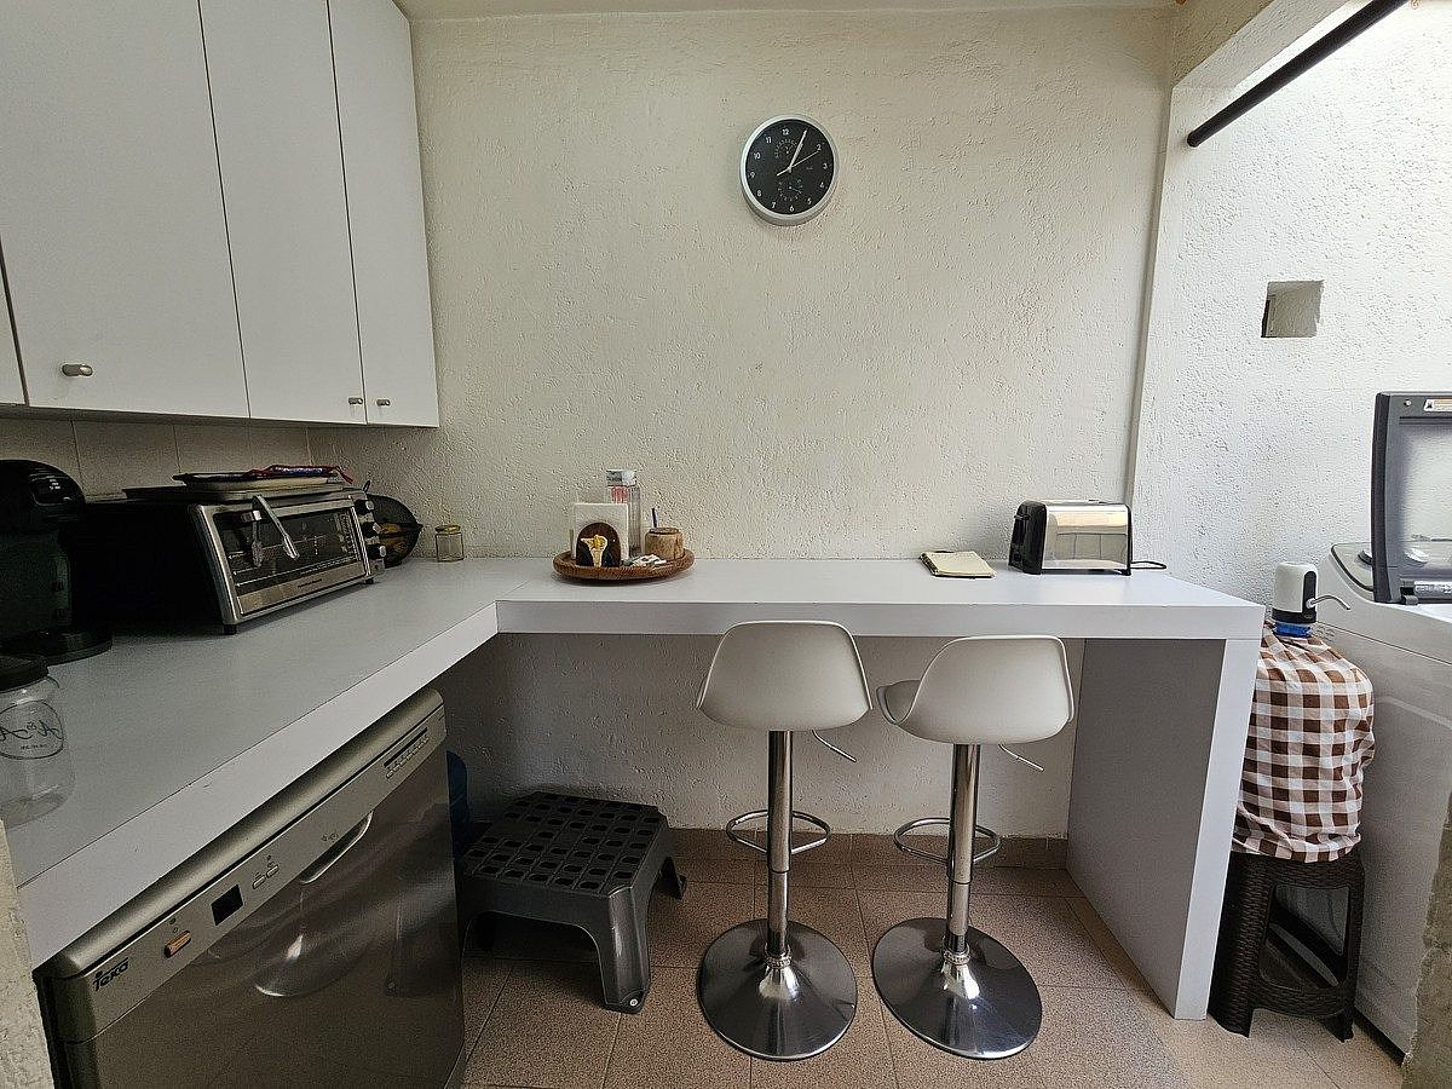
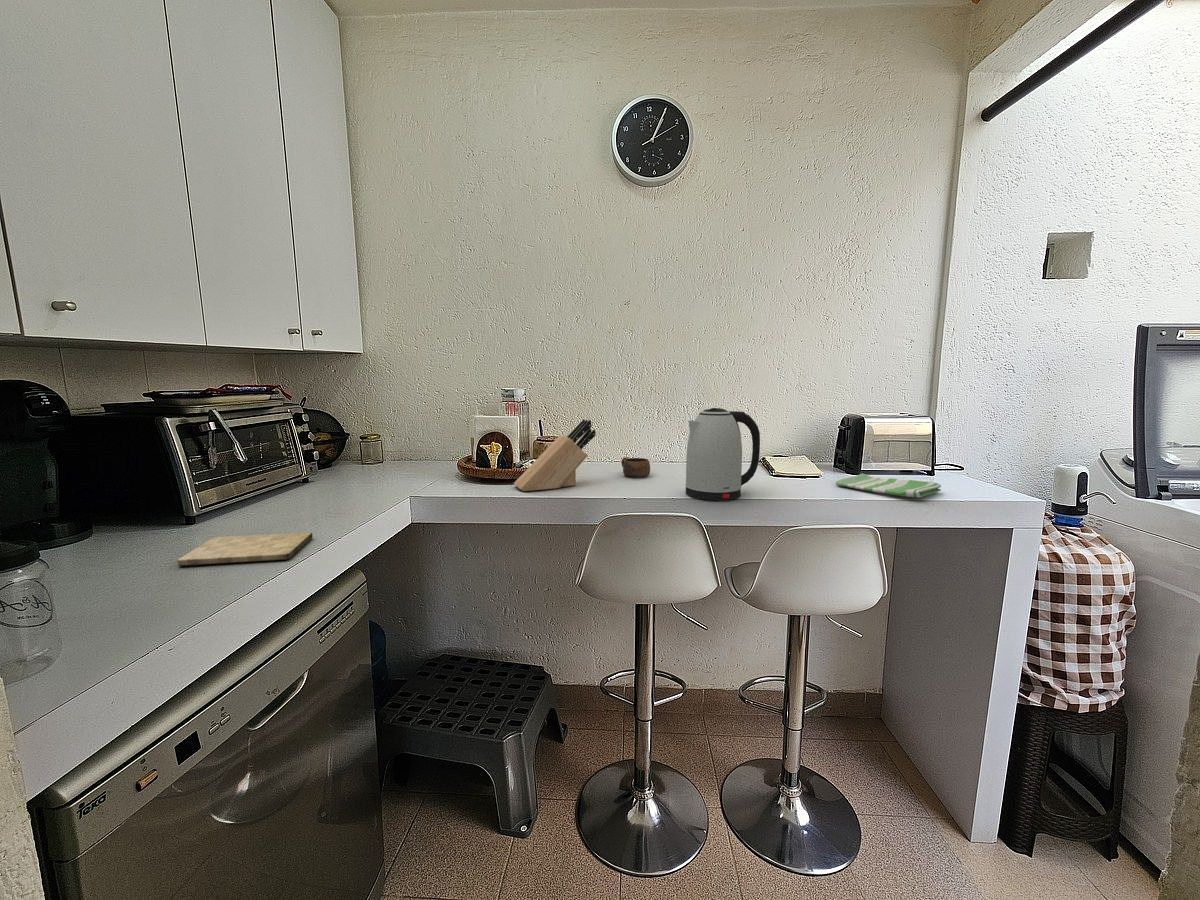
+ cup (634, 466)
+ cutting board (250, 547)
+ kettle (723, 450)
+ knife block (556, 453)
+ dish towel (887, 484)
